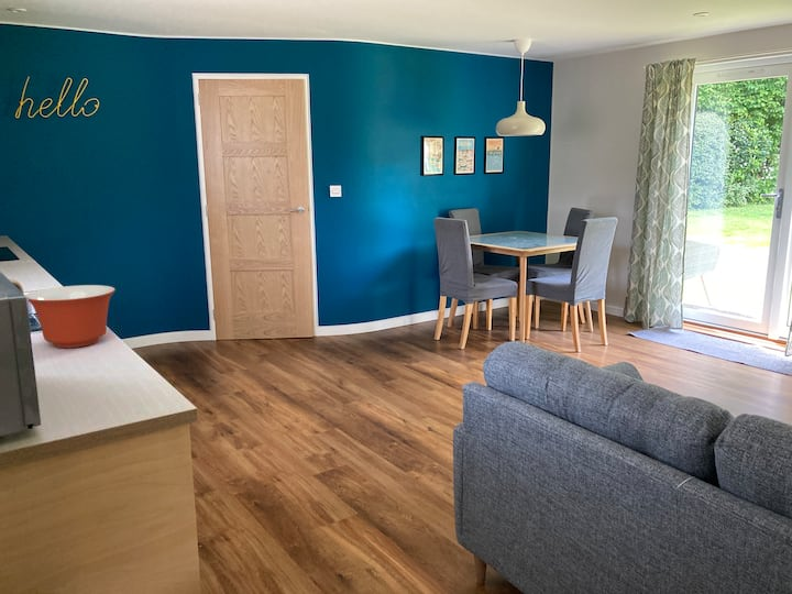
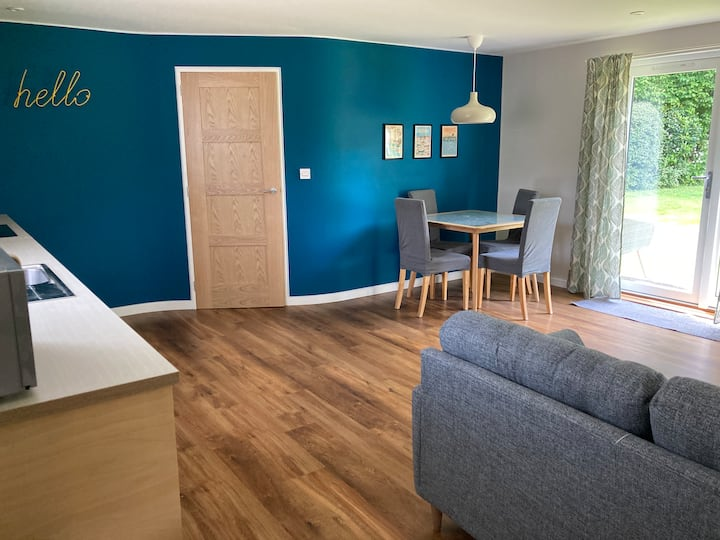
- mixing bowl (74, 317)
